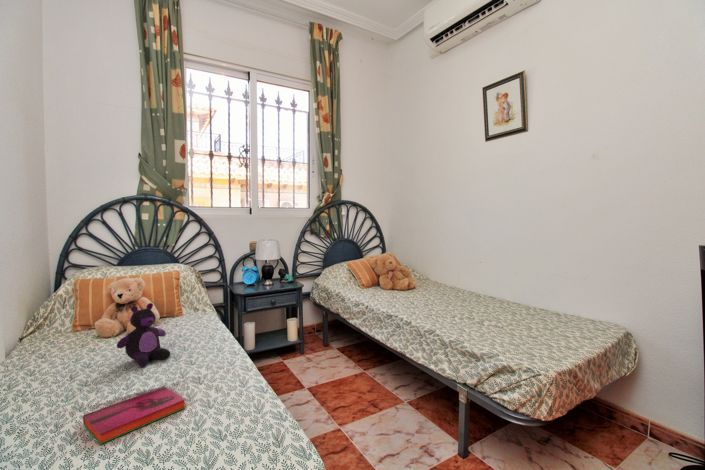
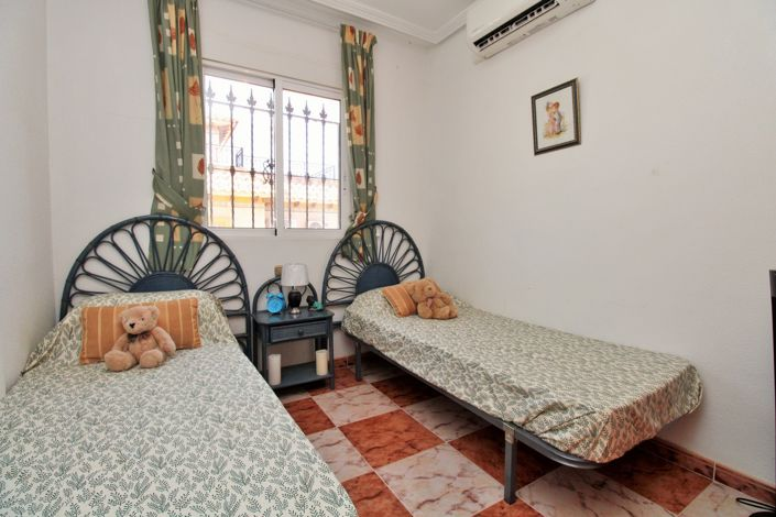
- stuffed animal (146, 332)
- hardback book (136, 411)
